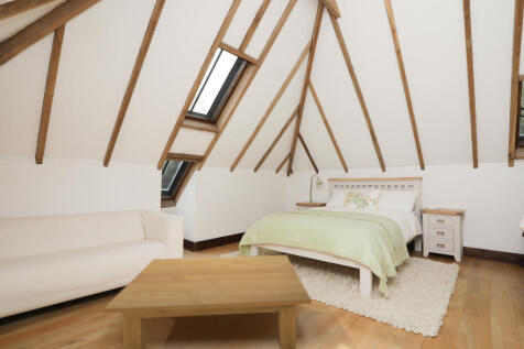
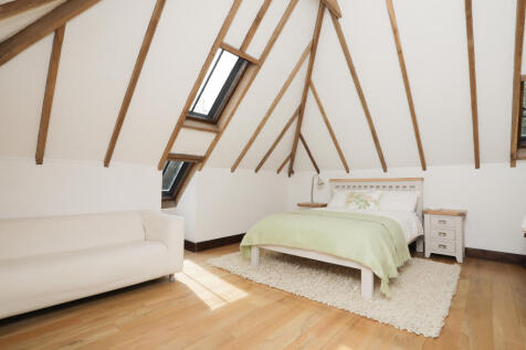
- coffee table (217, 298)
